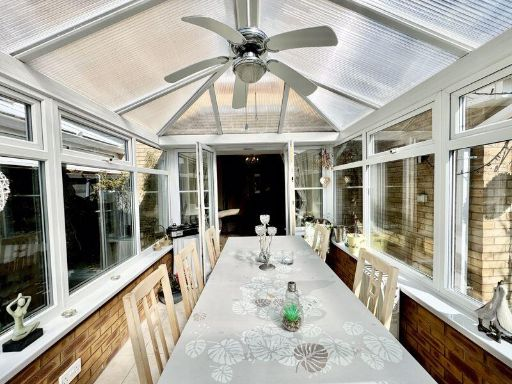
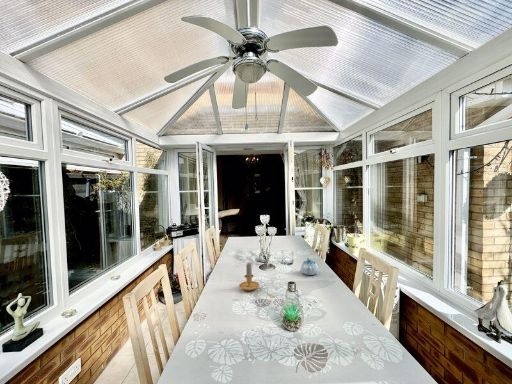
+ chinaware (309, 266)
+ candle (249, 276)
